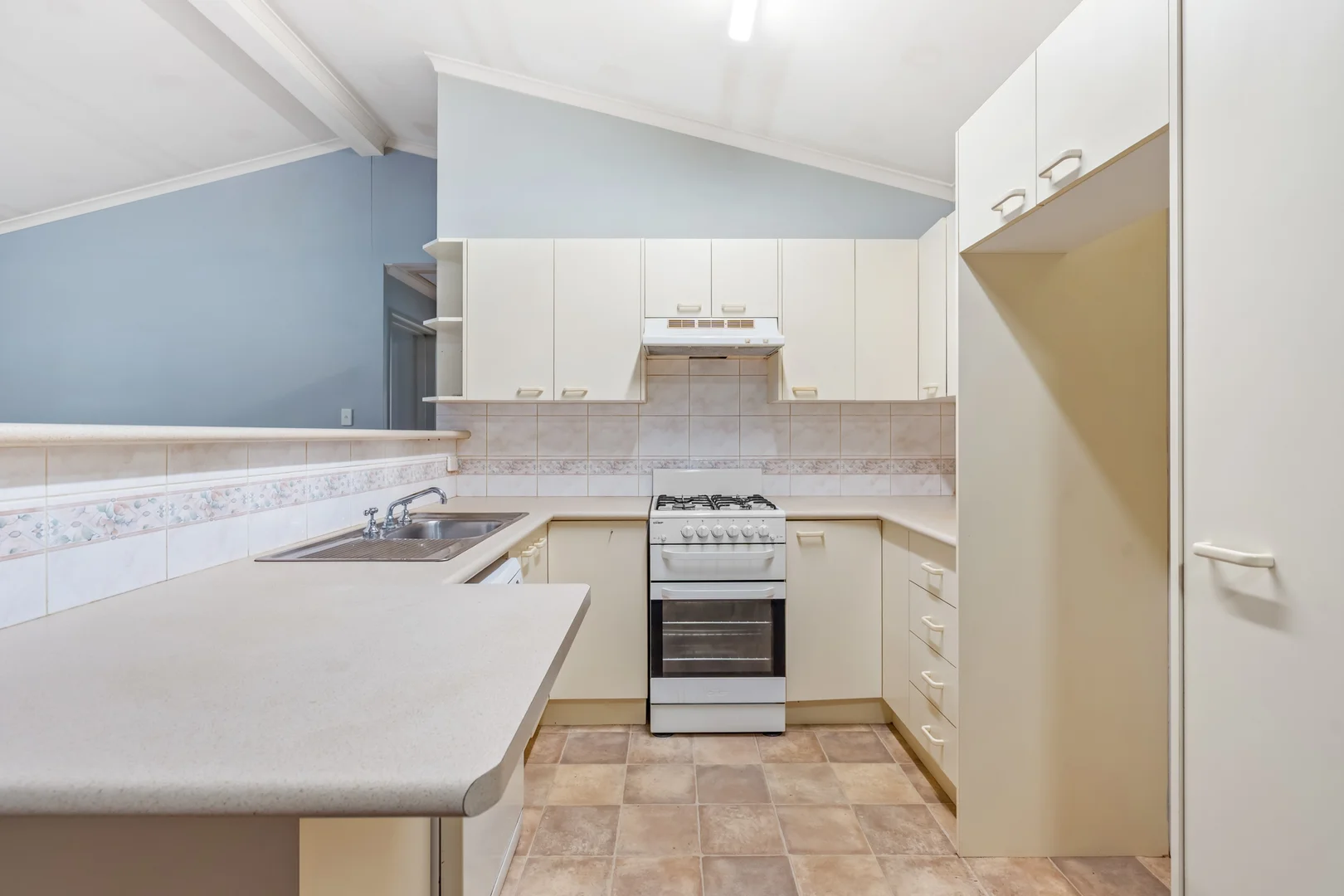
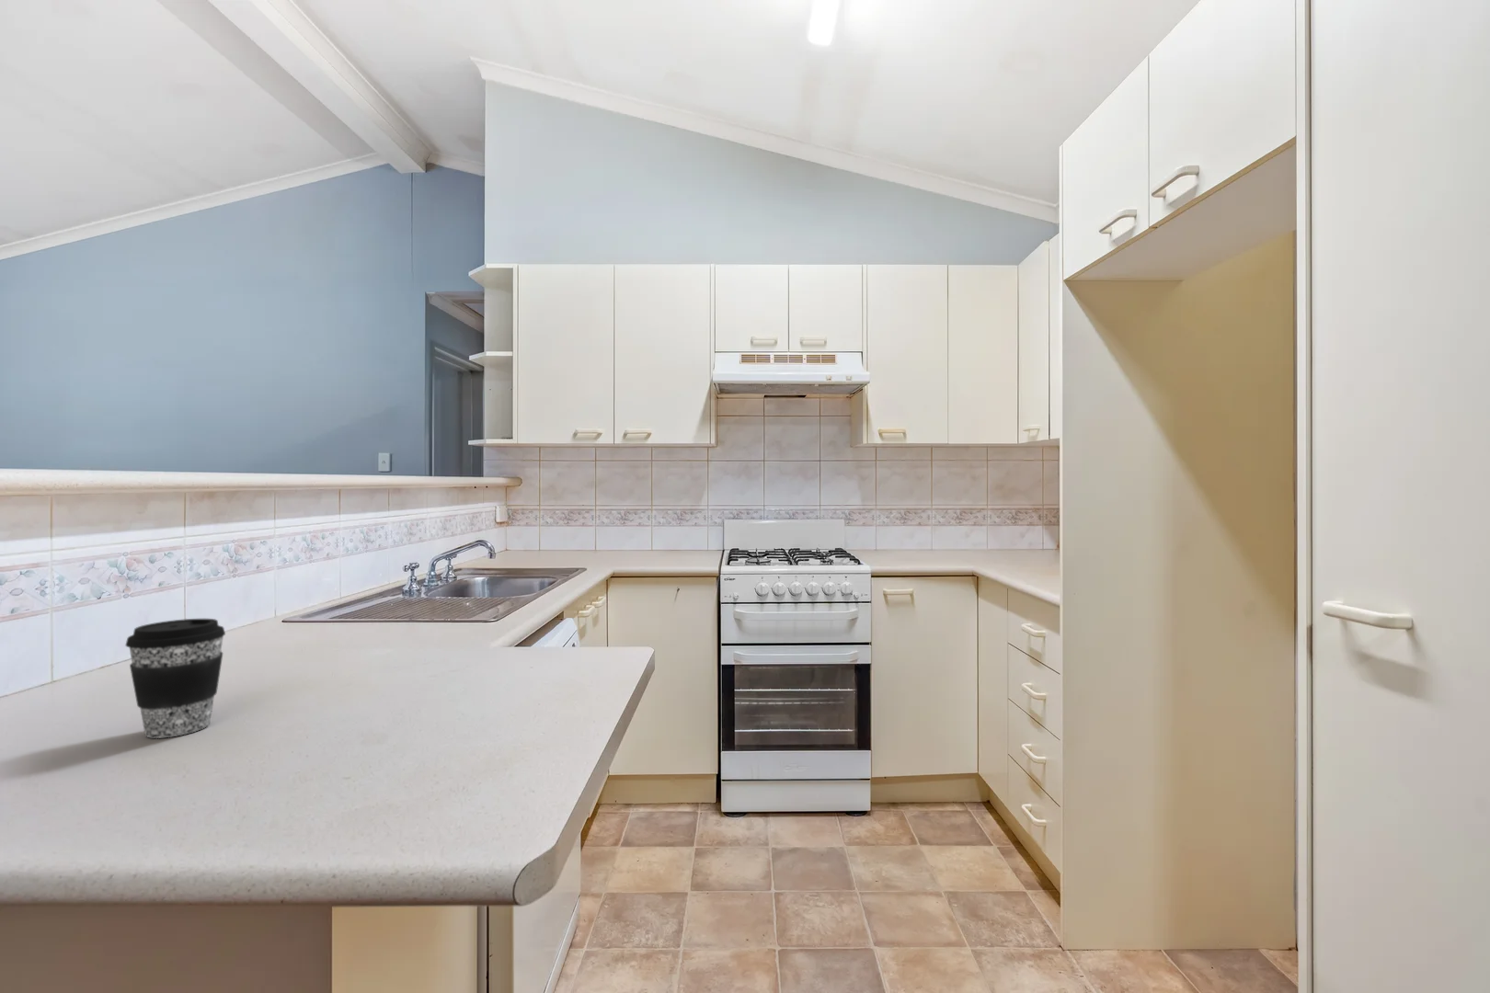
+ coffee cup (177, 677)
